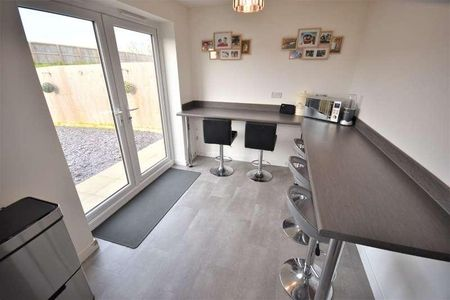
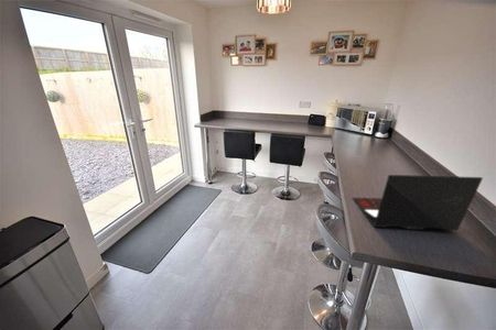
+ laptop (405, 190)
